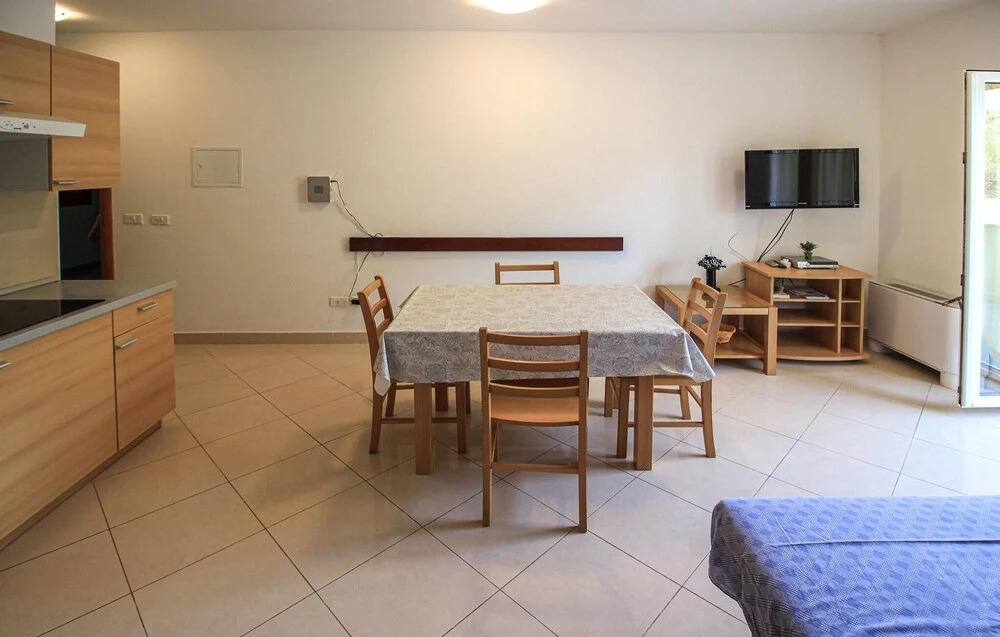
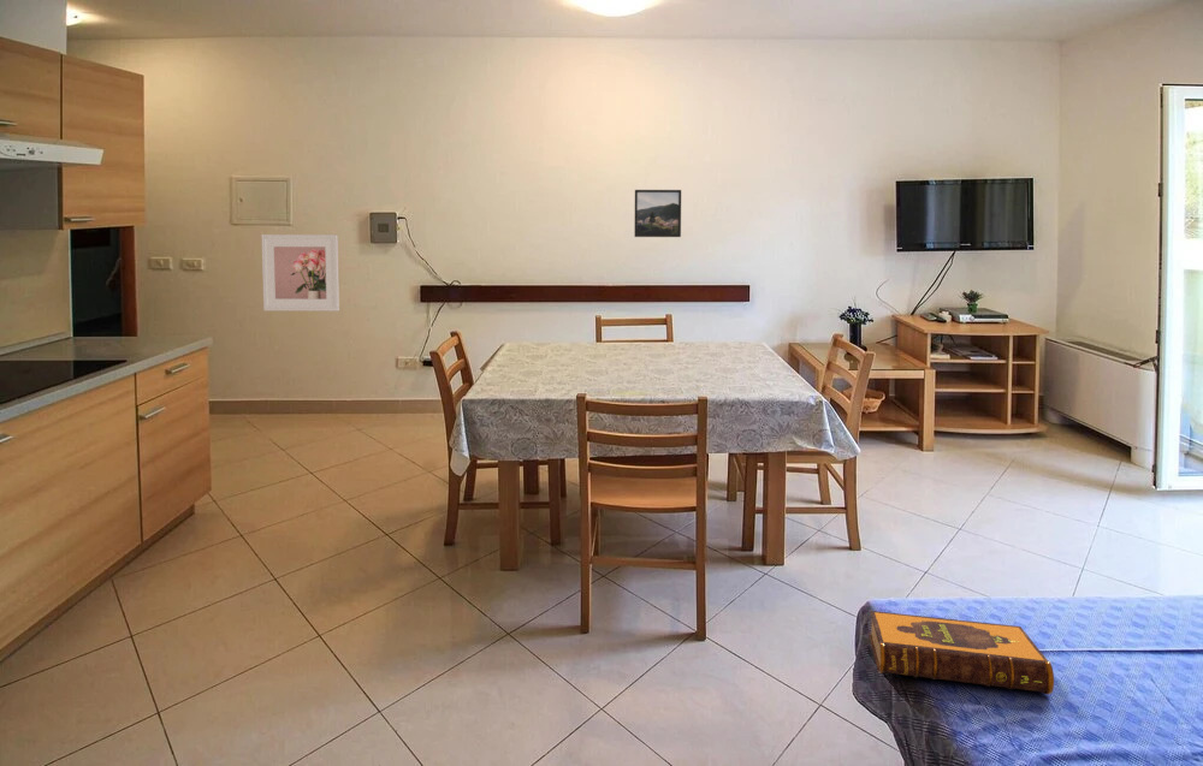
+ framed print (300, 273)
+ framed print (657, 213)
+ hardback book (953, 649)
